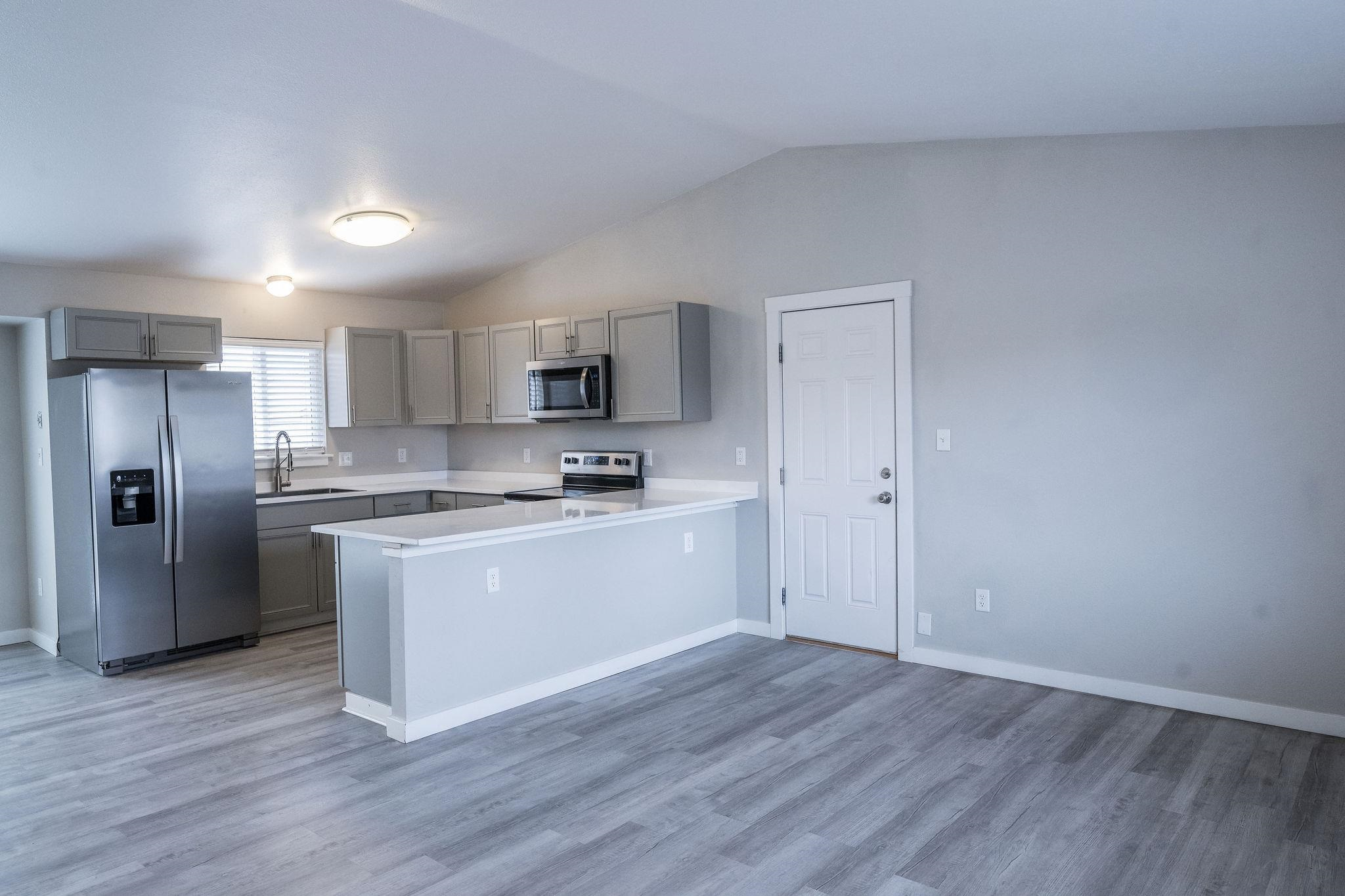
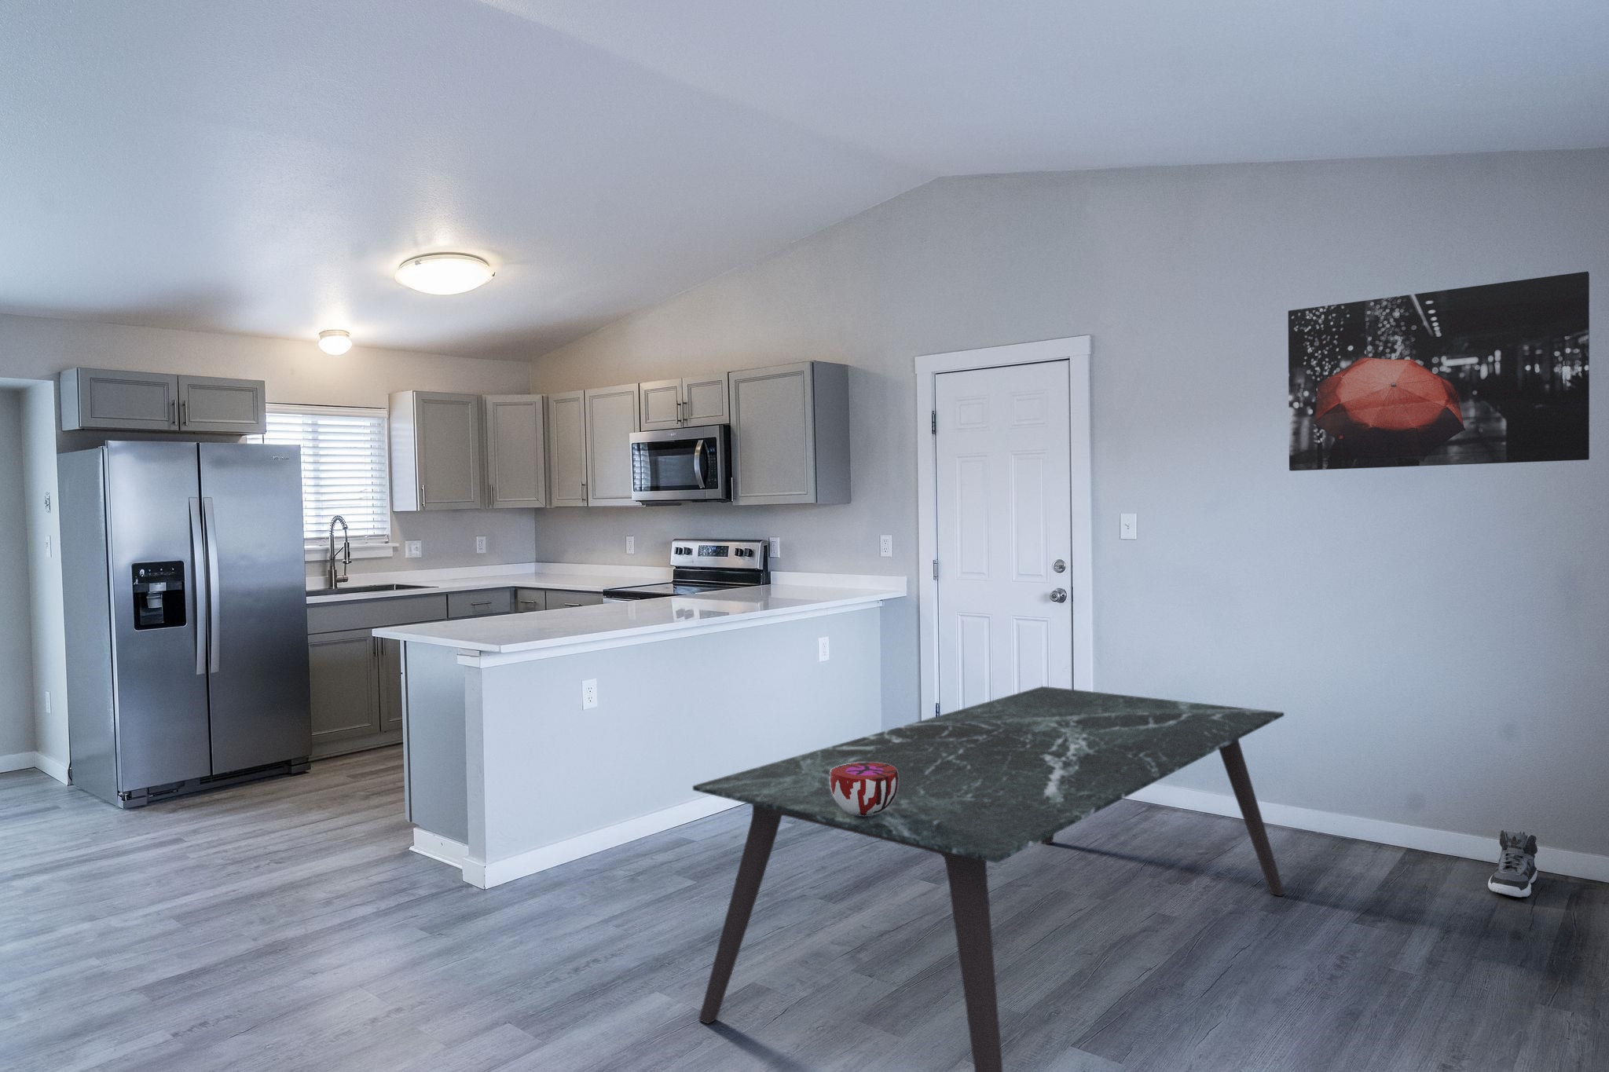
+ sneaker (1512, 860)
+ decorative bowl (864, 790)
+ dining table (1028, 846)
+ wall art (1427, 379)
